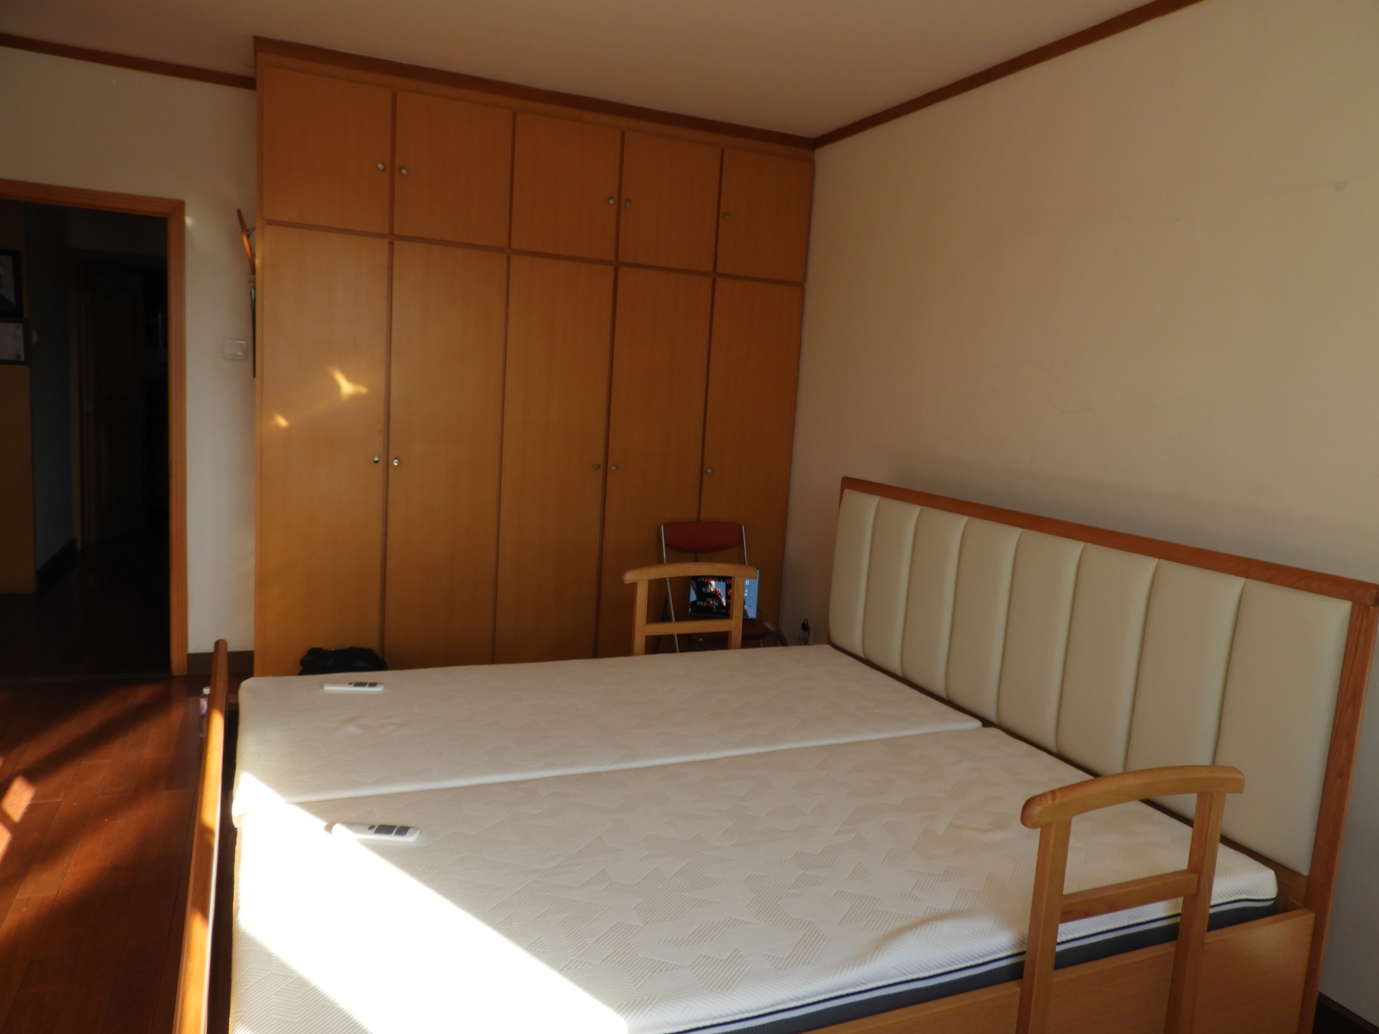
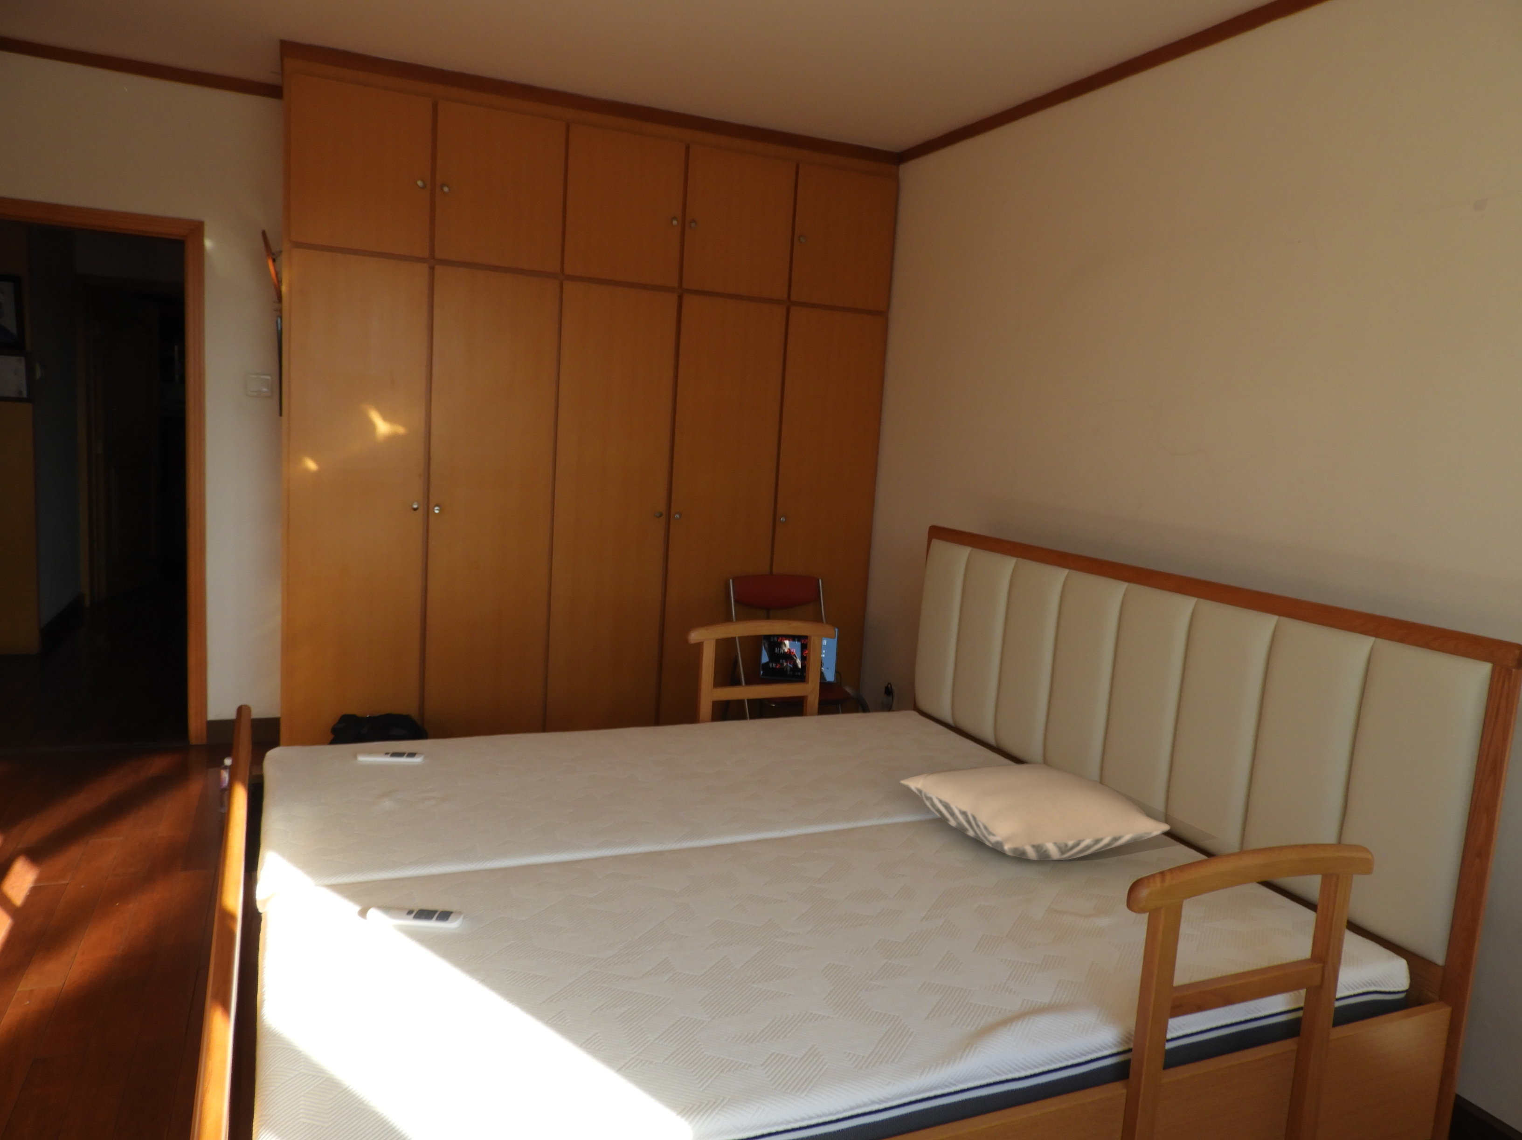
+ pillow (1028, 806)
